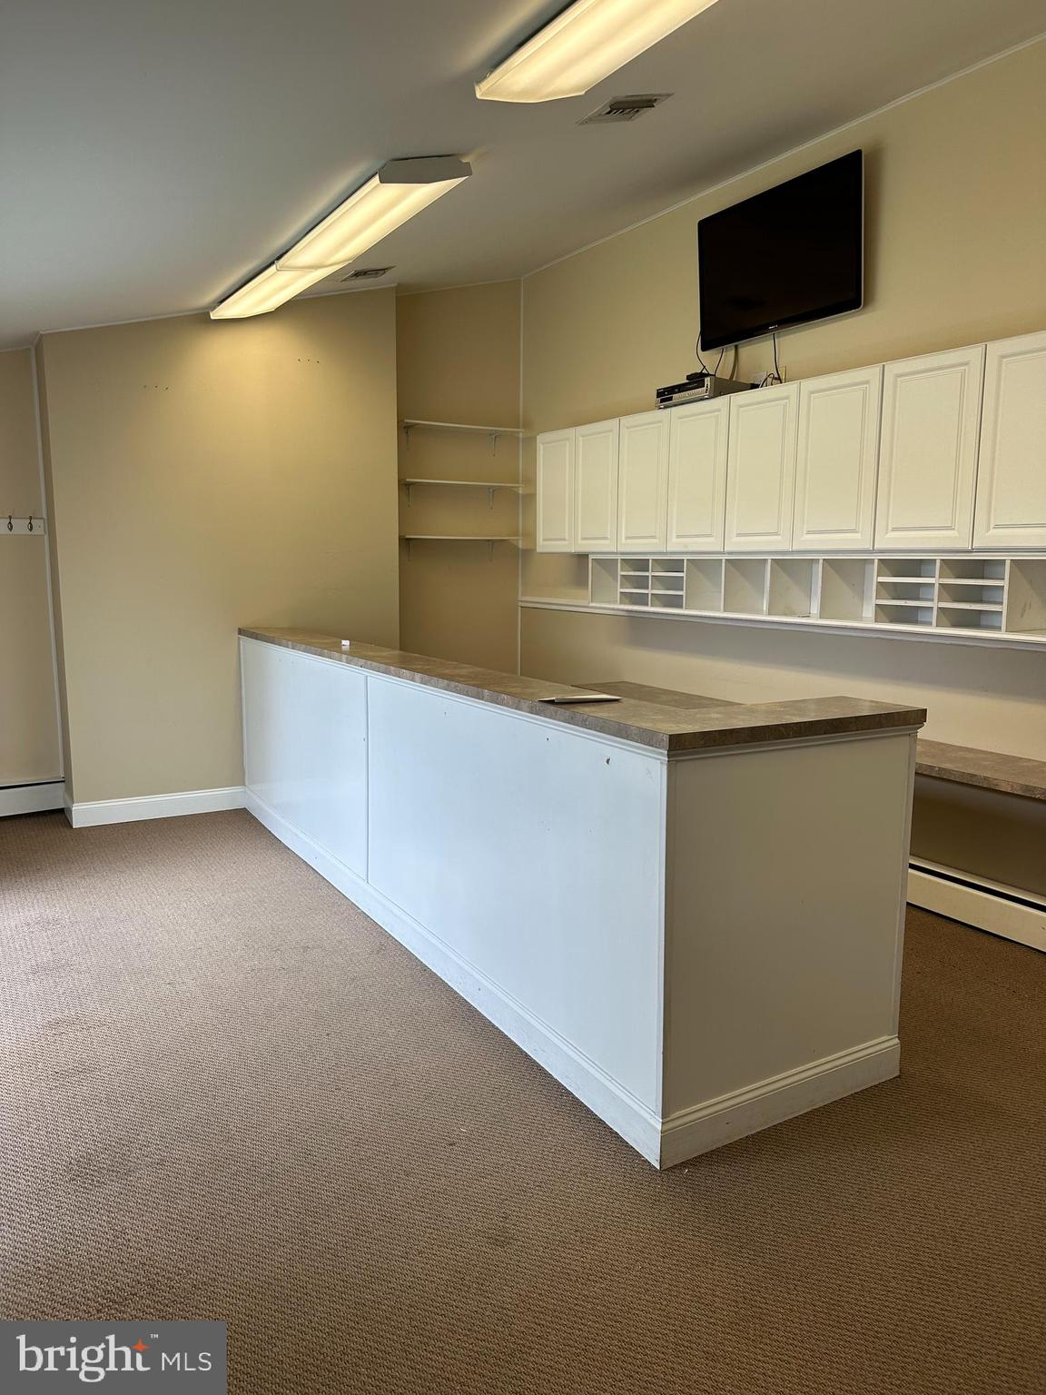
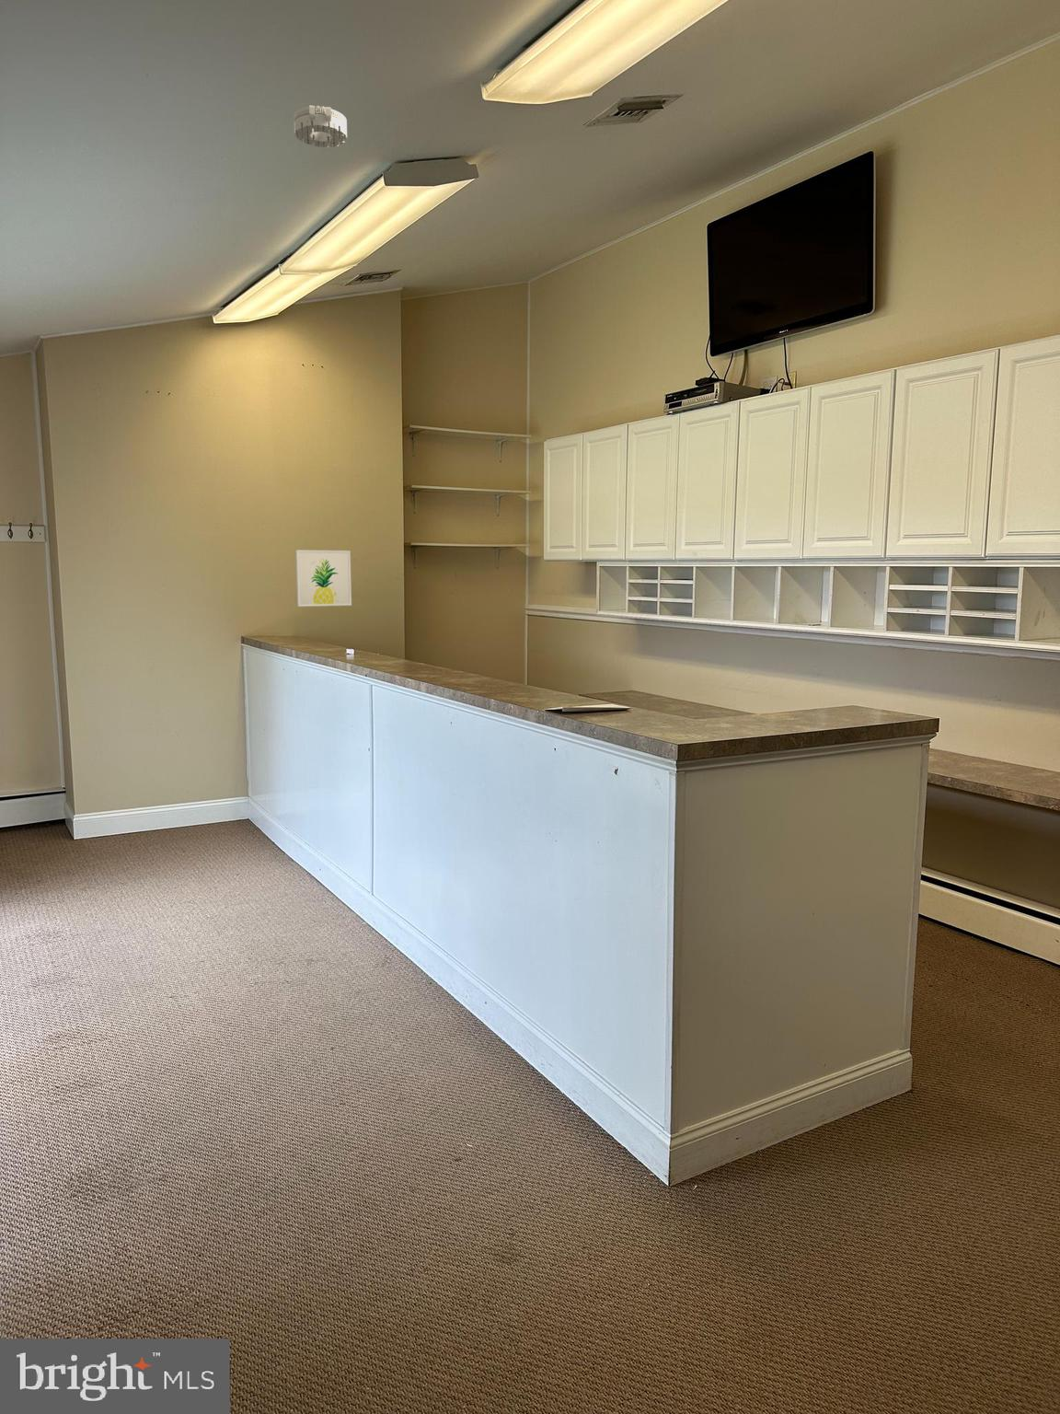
+ wall art (324, 578)
+ smoke detector (321, 125)
